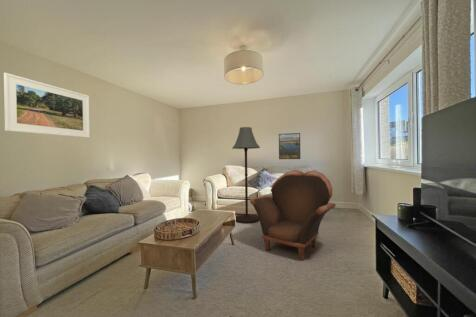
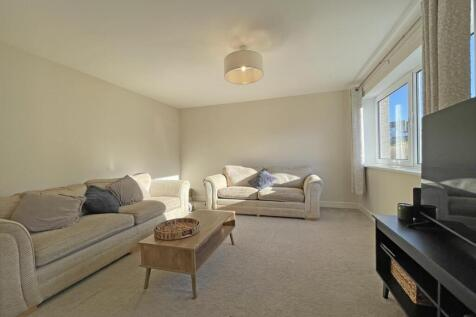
- floor lamp (246, 173)
- armchair (295, 208)
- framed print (53, 110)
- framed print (289, 146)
